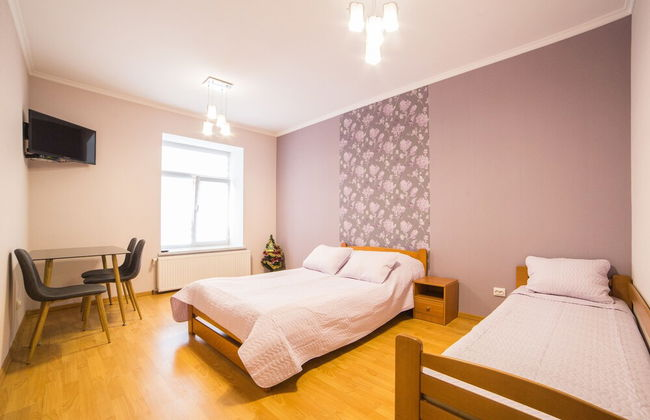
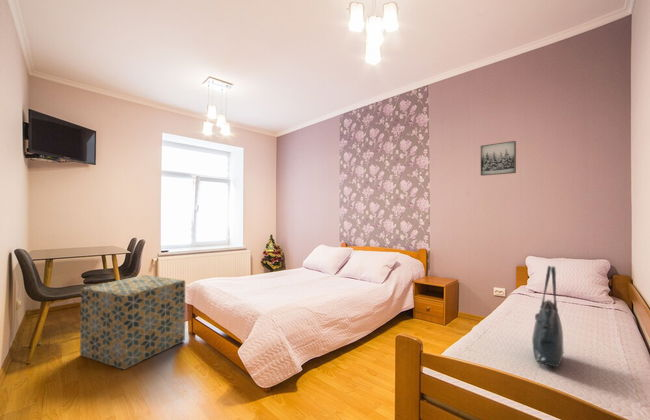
+ tote bag (547, 312)
+ wall art (497, 158)
+ storage ottoman (135, 315)
